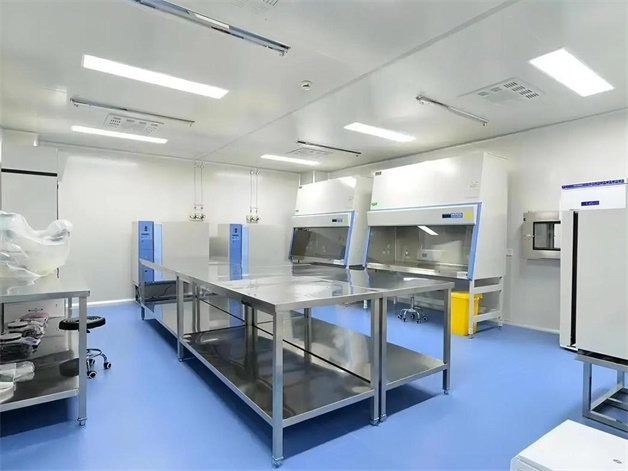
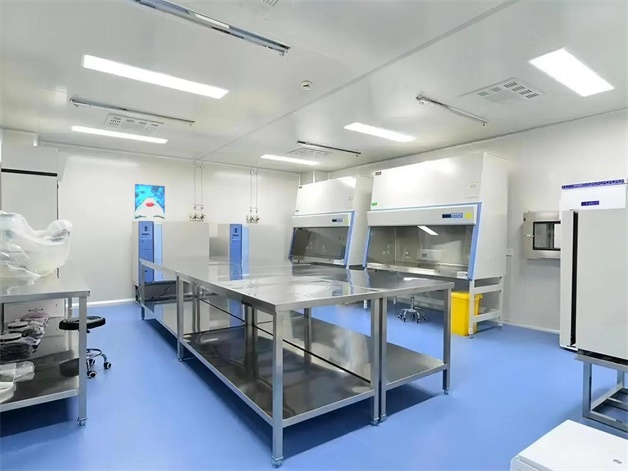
+ wall art (150, 202)
